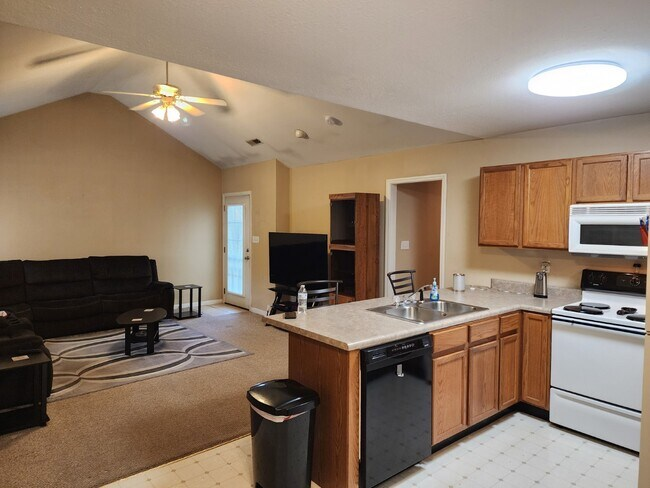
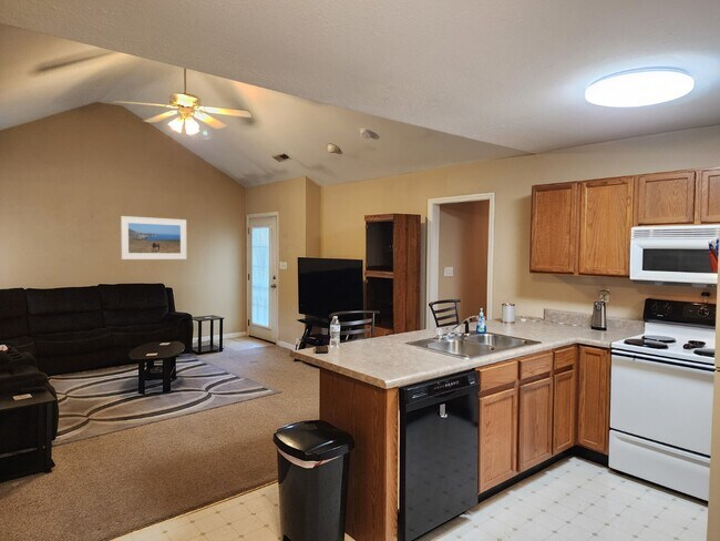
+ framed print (155, 238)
